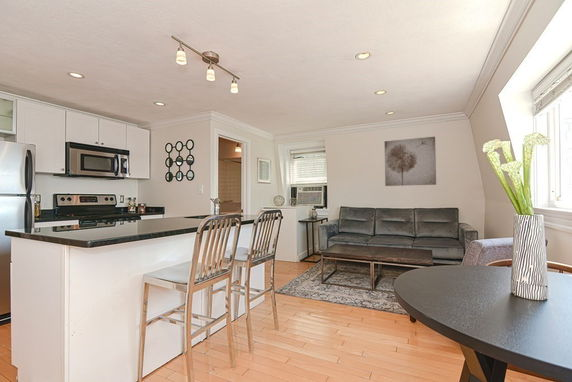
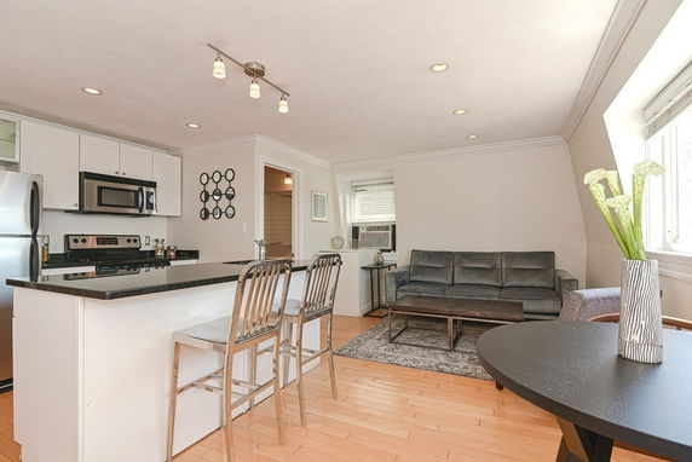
- wall art (409, 162)
